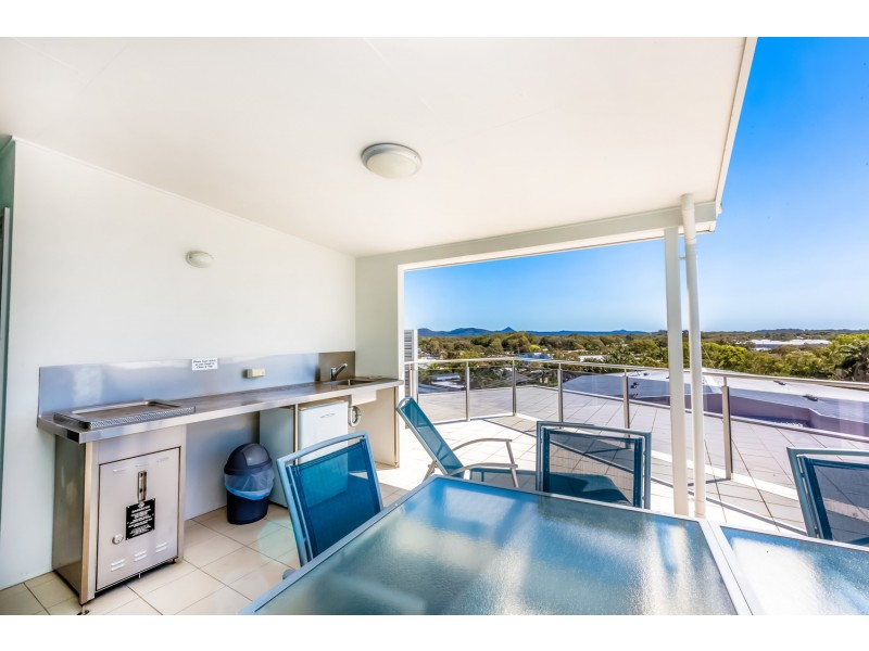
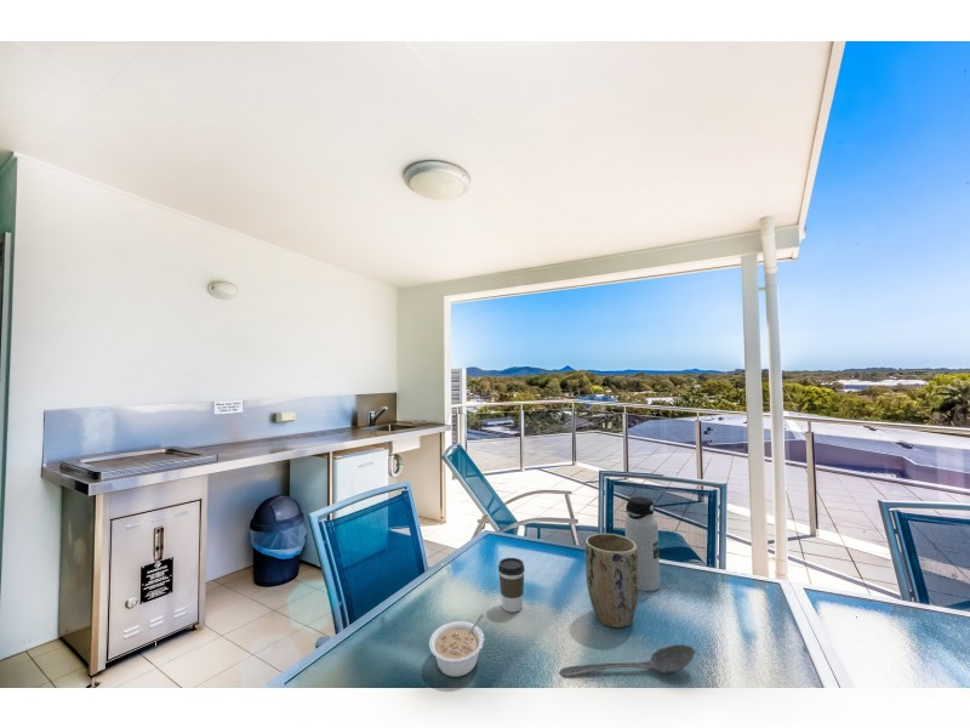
+ plant pot (611, 579)
+ stirrer (627, 662)
+ coffee cup (512, 584)
+ water bottle (641, 541)
+ legume (457, 647)
